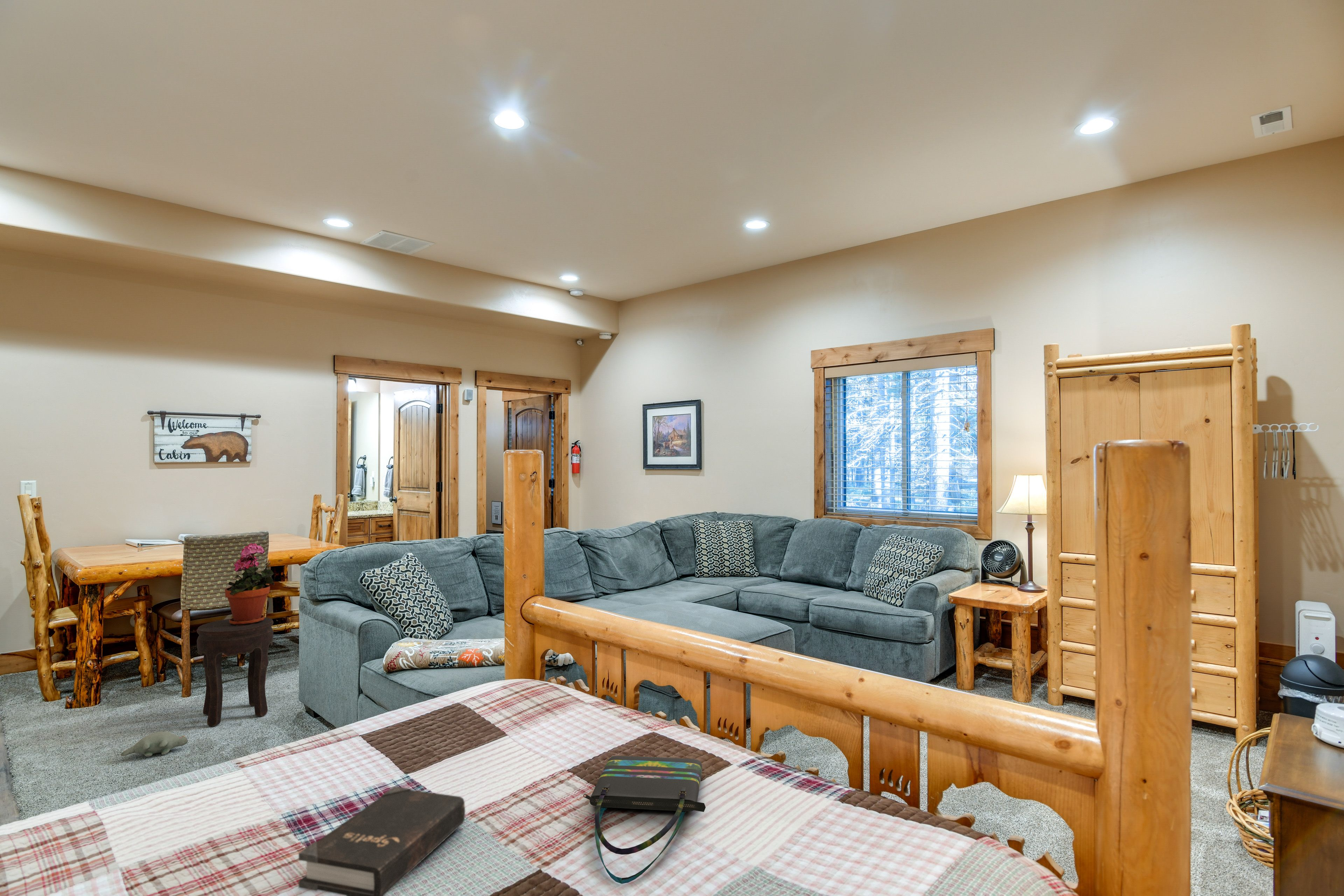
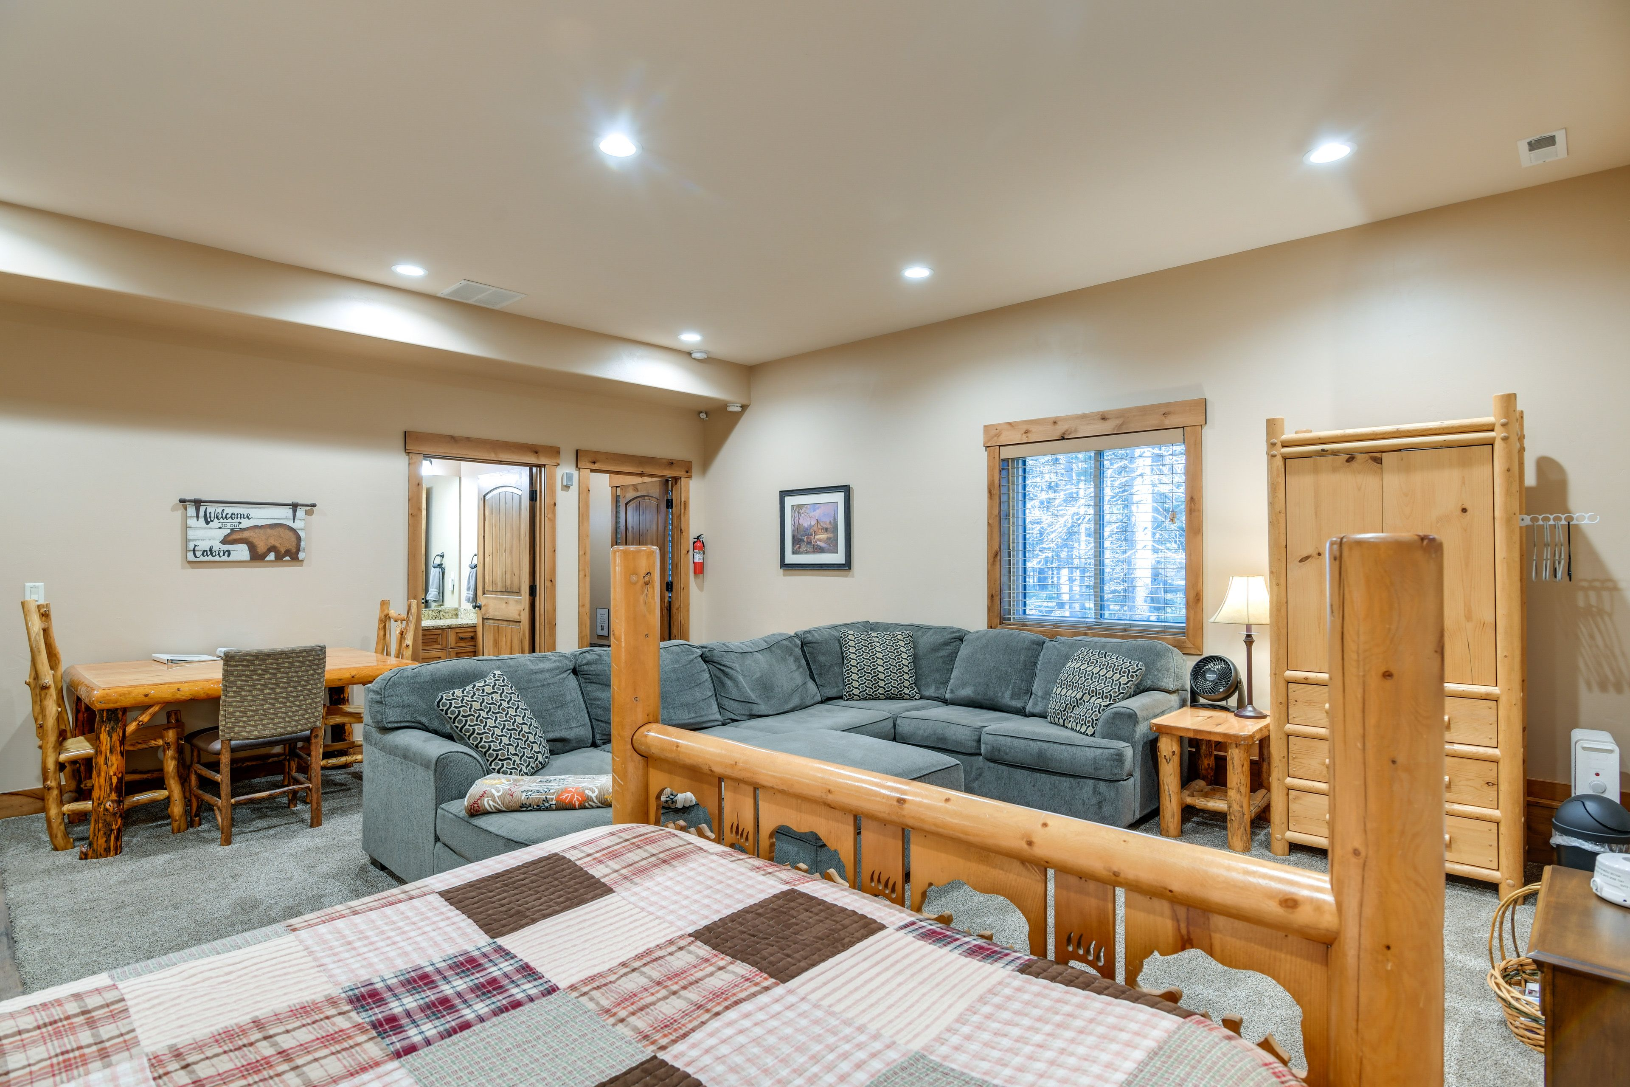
- potted plant (250, 582)
- plush toy (156, 743)
- hardback book (388, 838)
- side table (248, 669)
- tote bag (643, 805)
